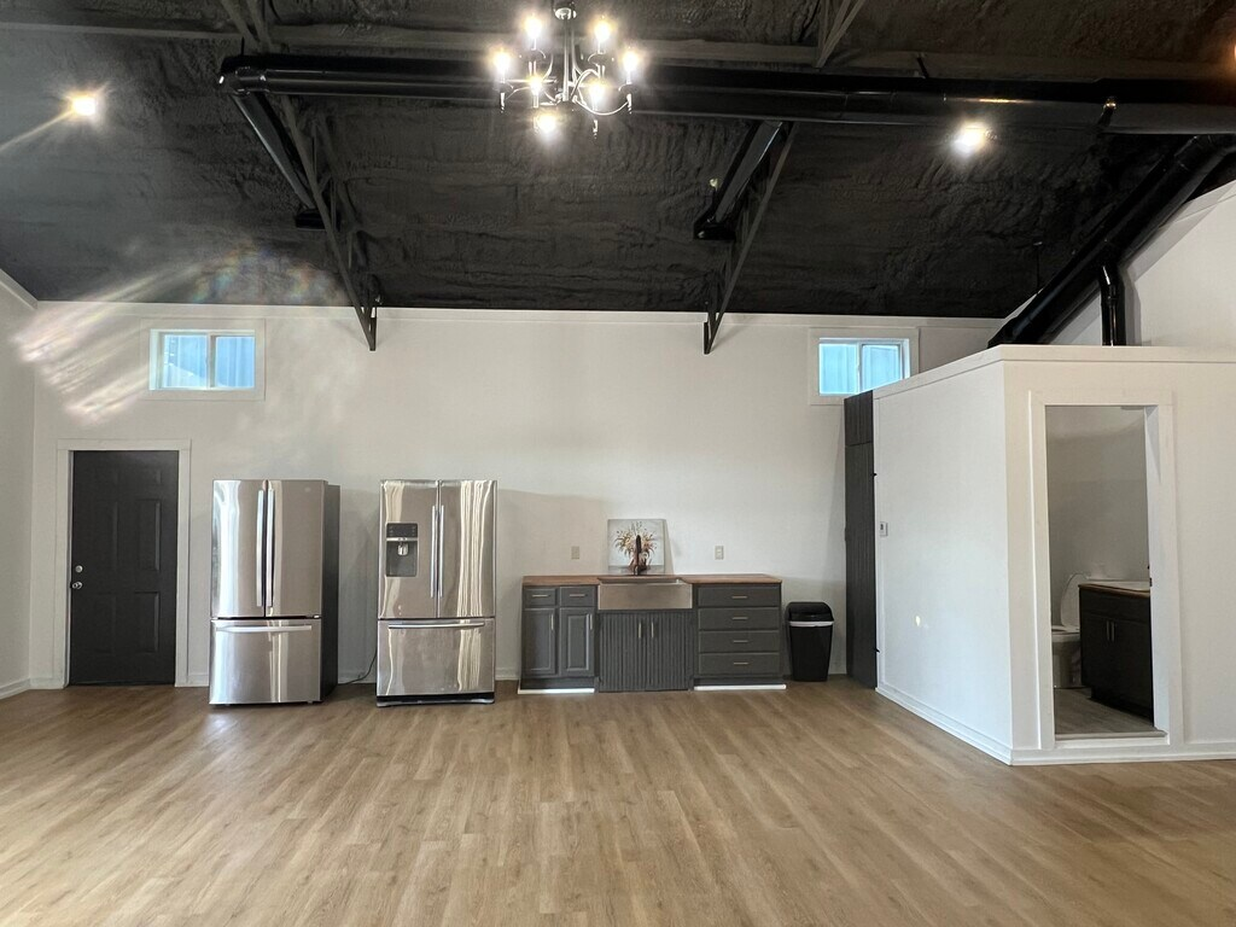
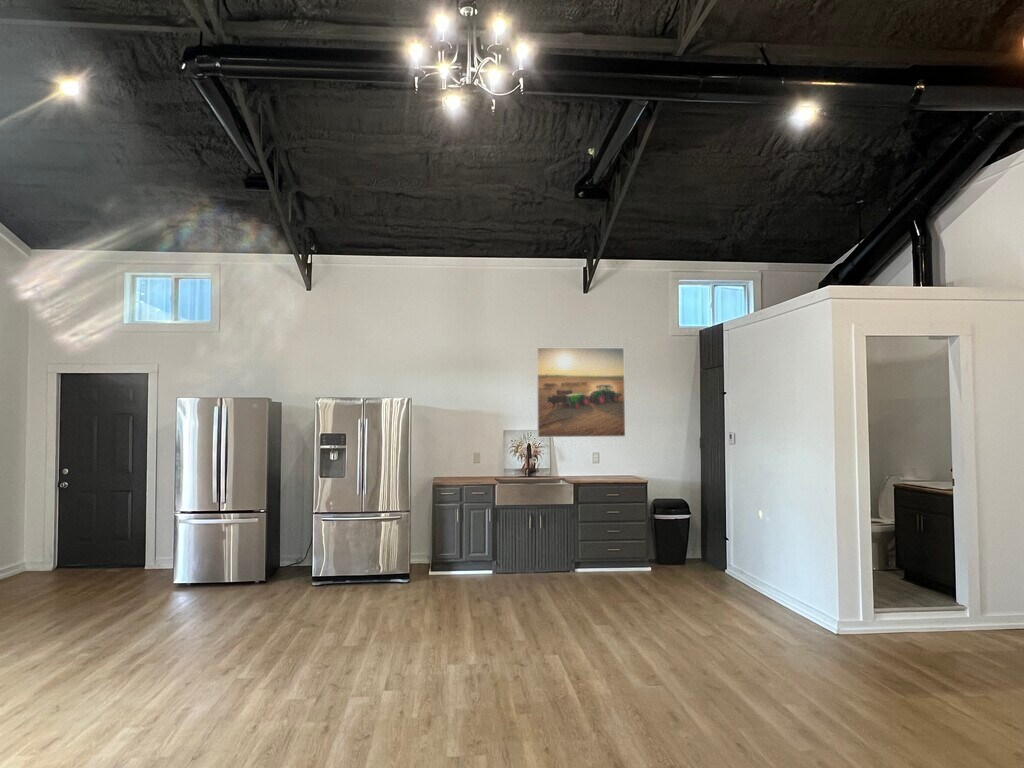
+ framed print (581, 392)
